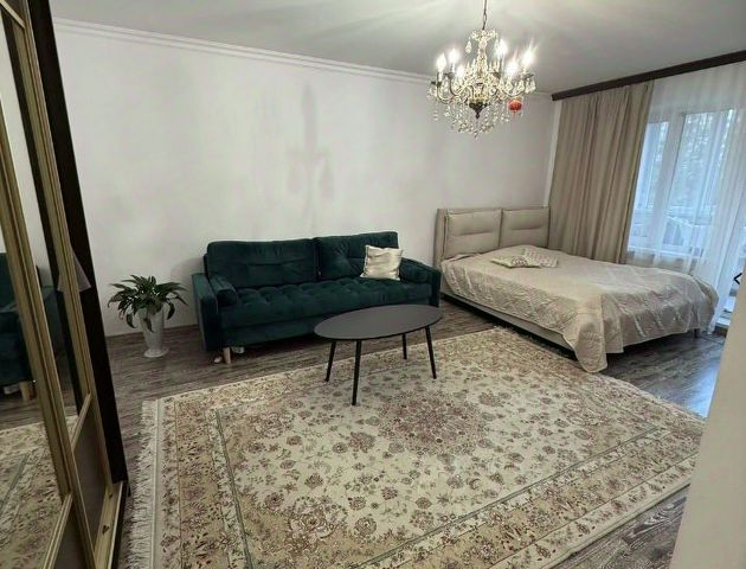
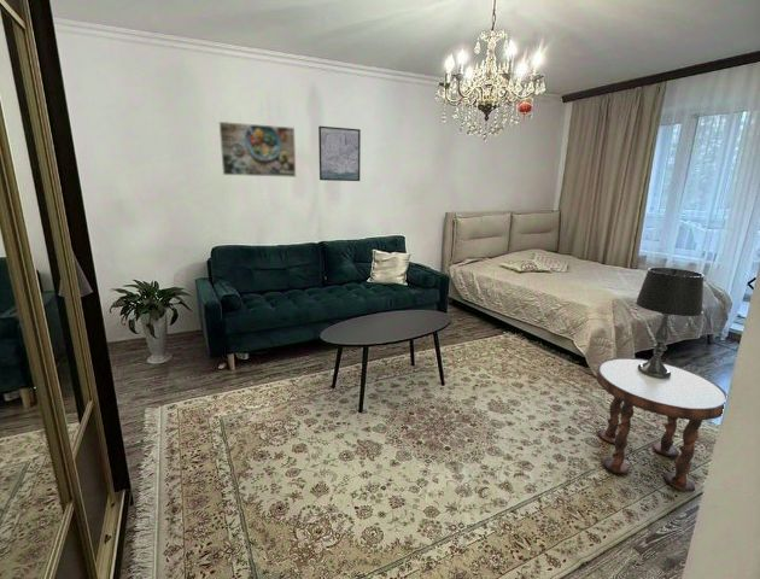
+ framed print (259, 151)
+ side table (650, 411)
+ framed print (339, 154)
+ table lamp (663, 322)
